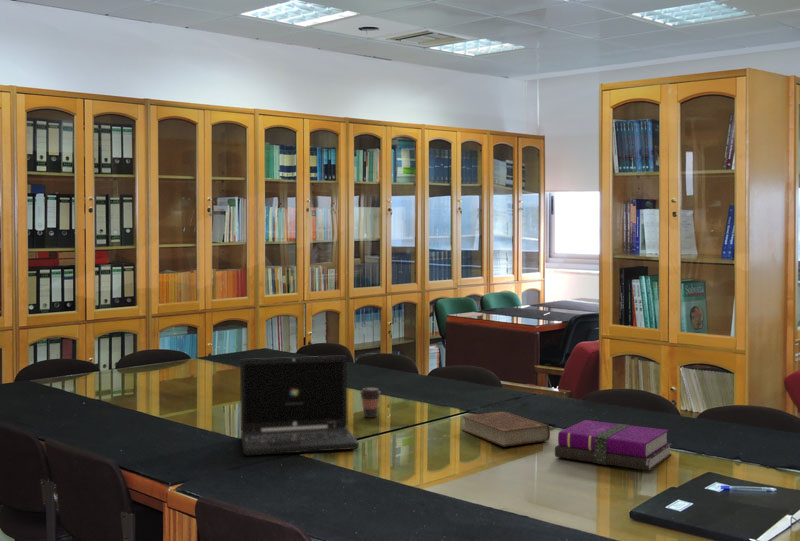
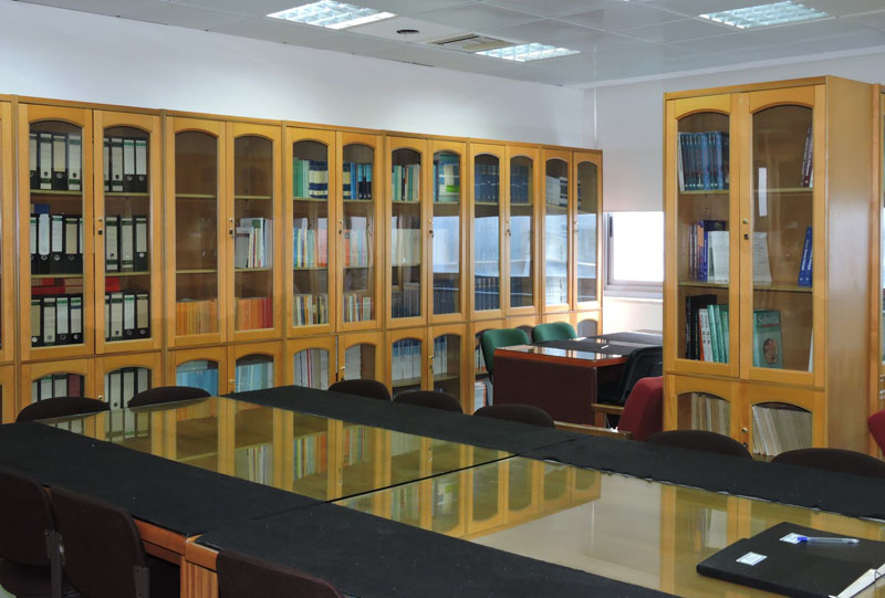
- laptop (298, 402)
- notebook (613, 443)
- book (504, 427)
- coffee cup (370, 402)
